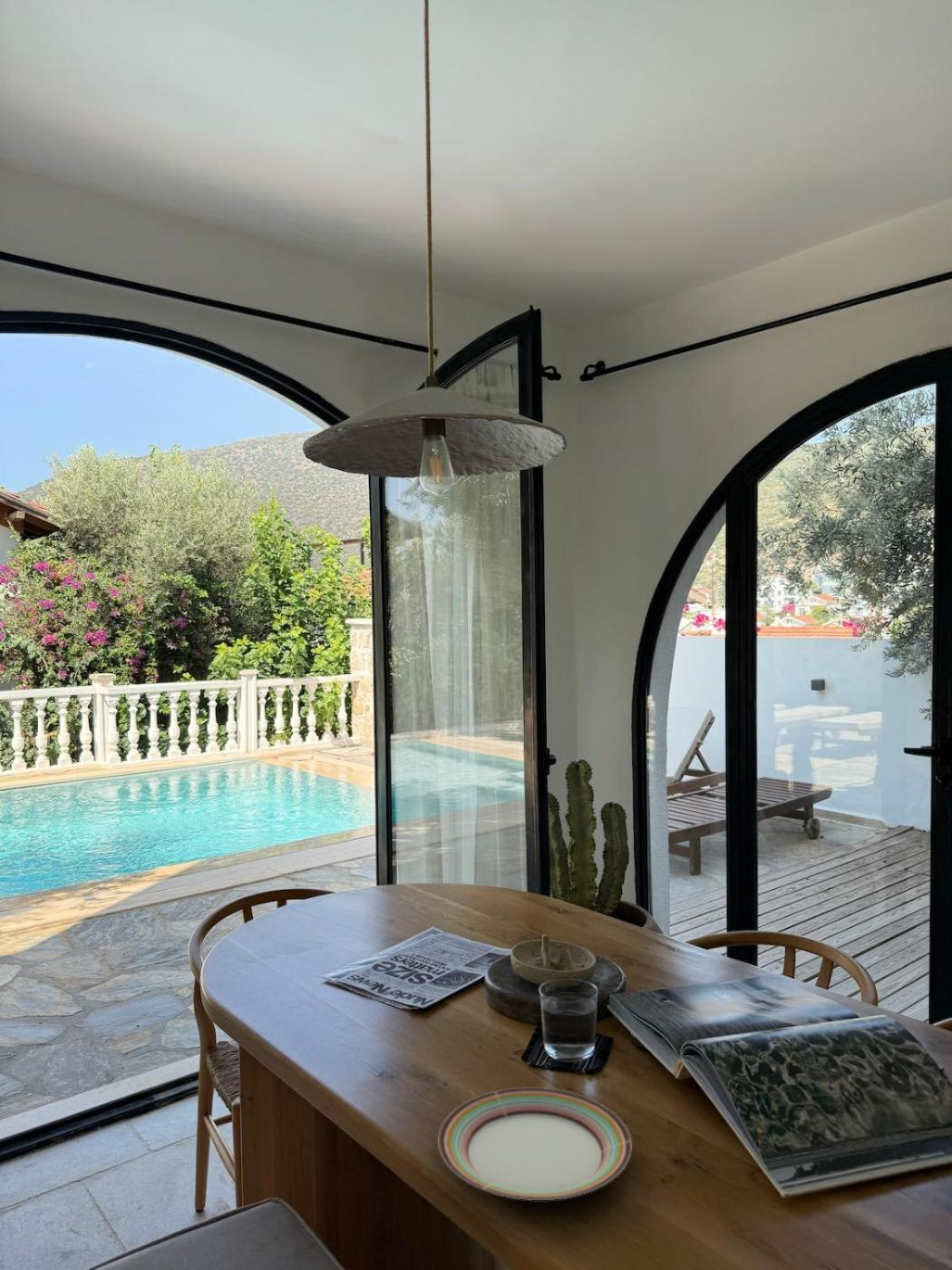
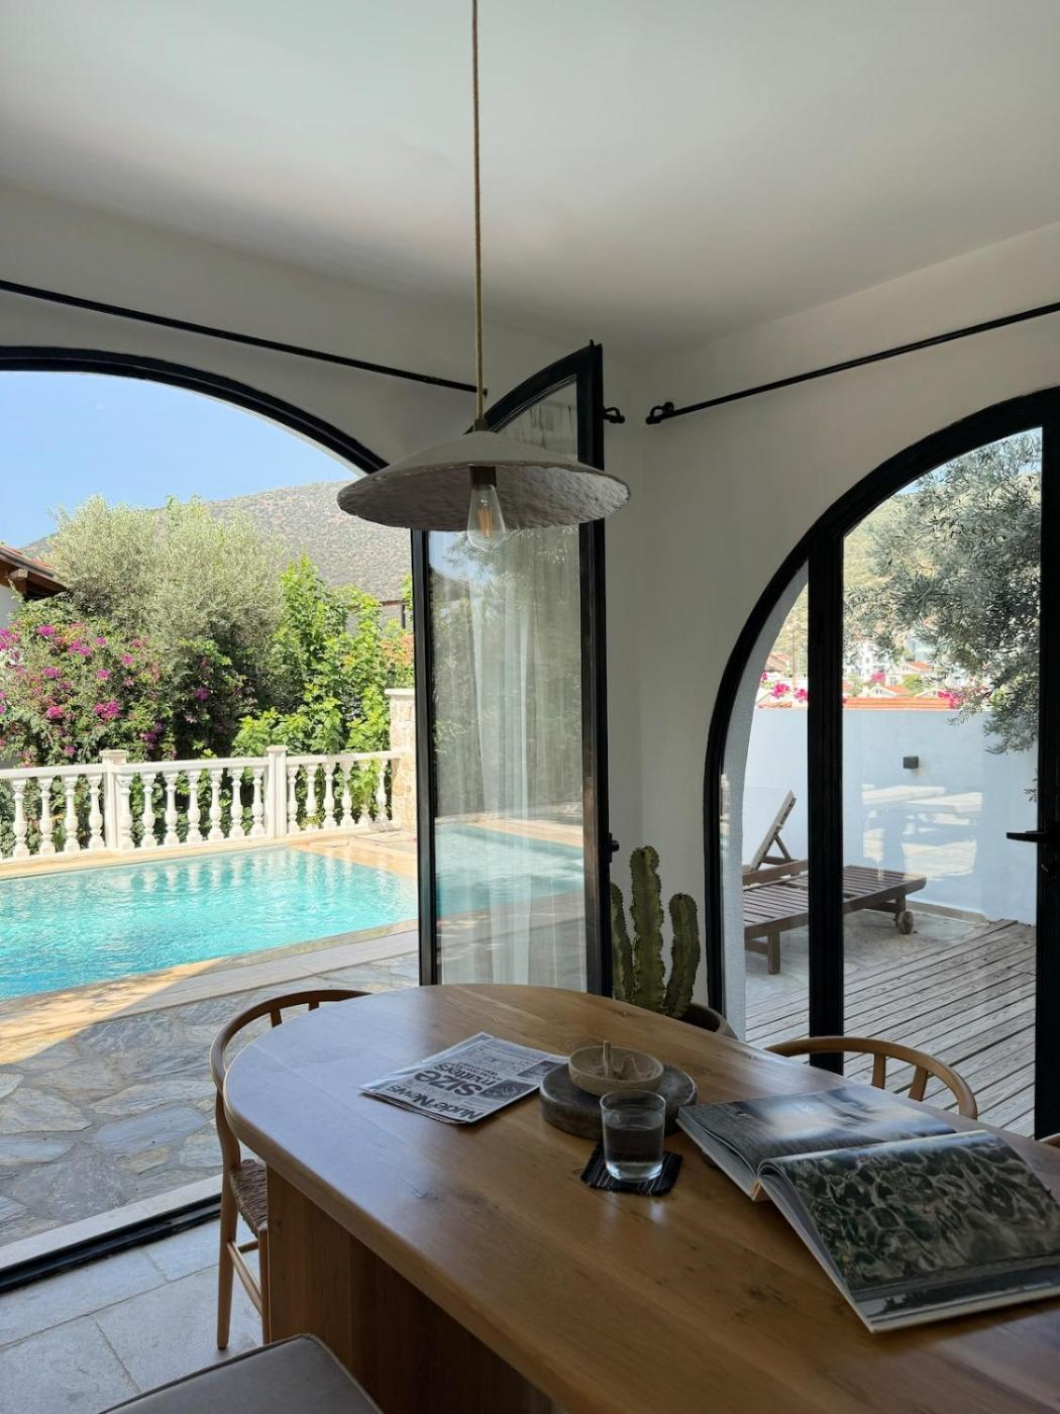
- plate (534, 1146)
